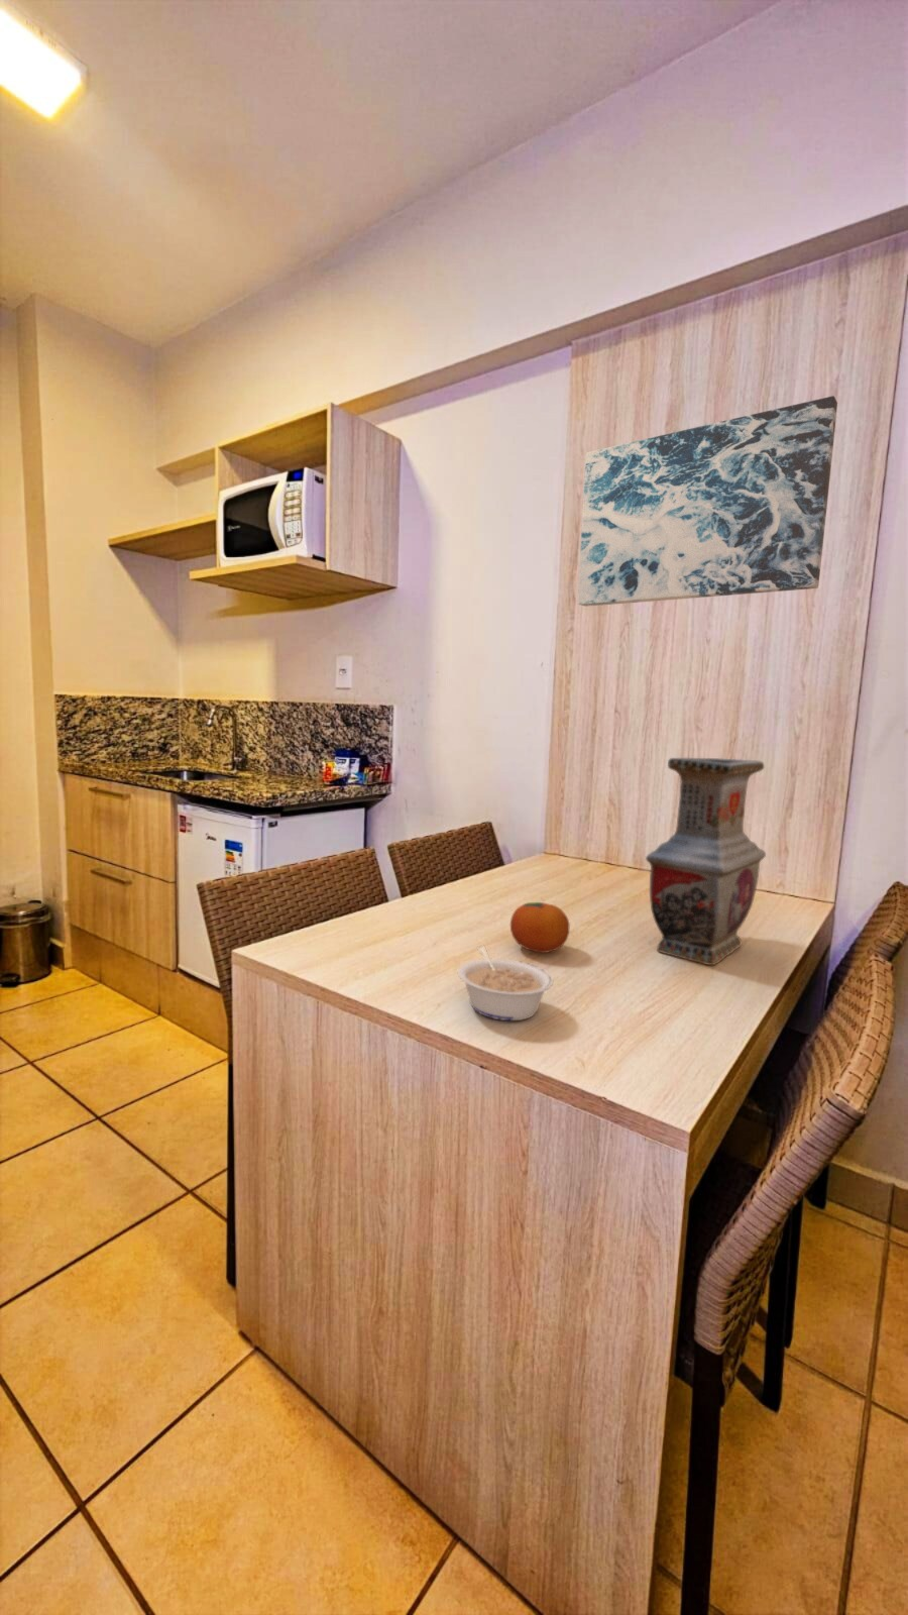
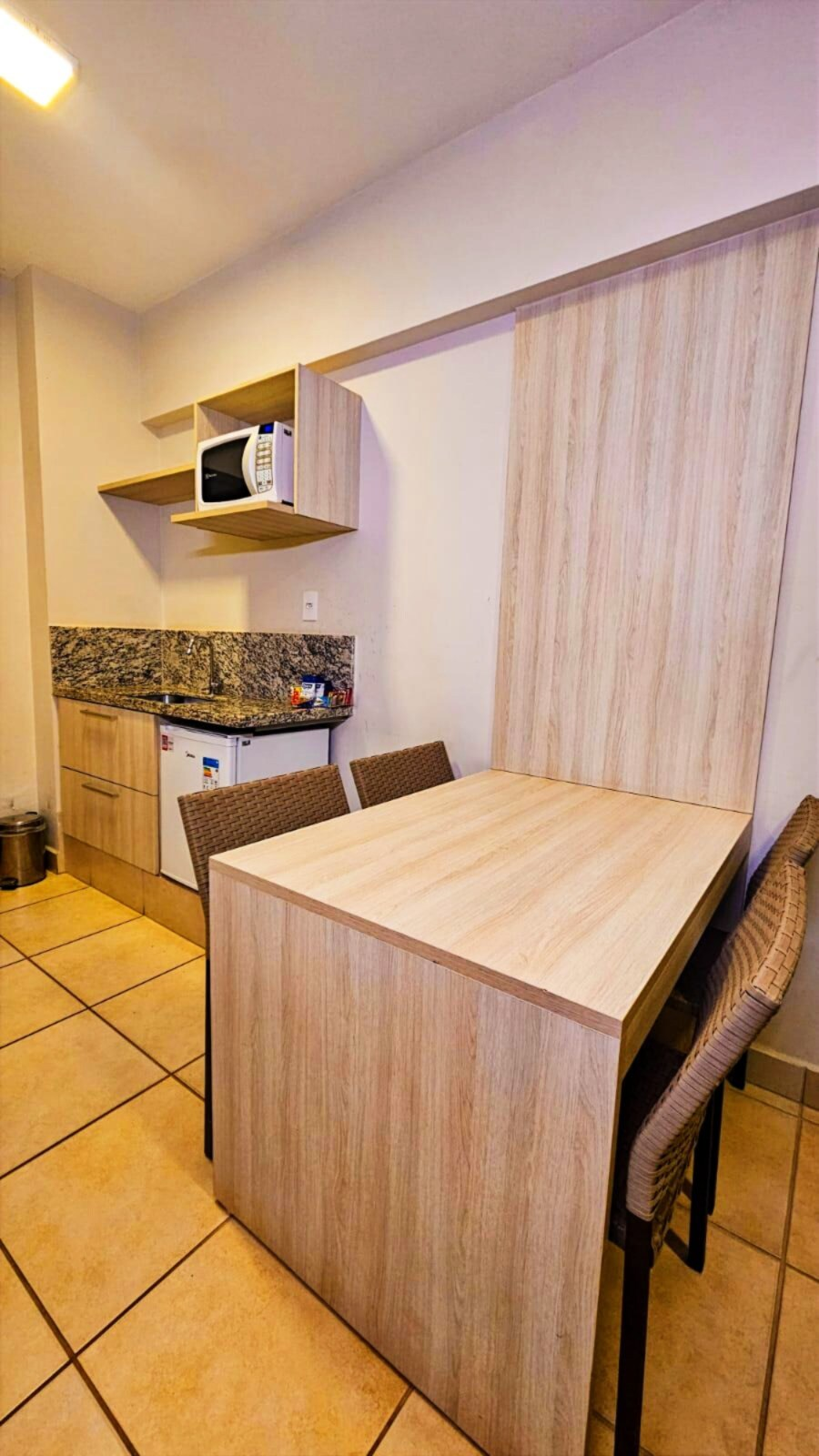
- legume (500, 986)
- vase (707, 855)
- fruit (539, 926)
- wall art (692, 515)
